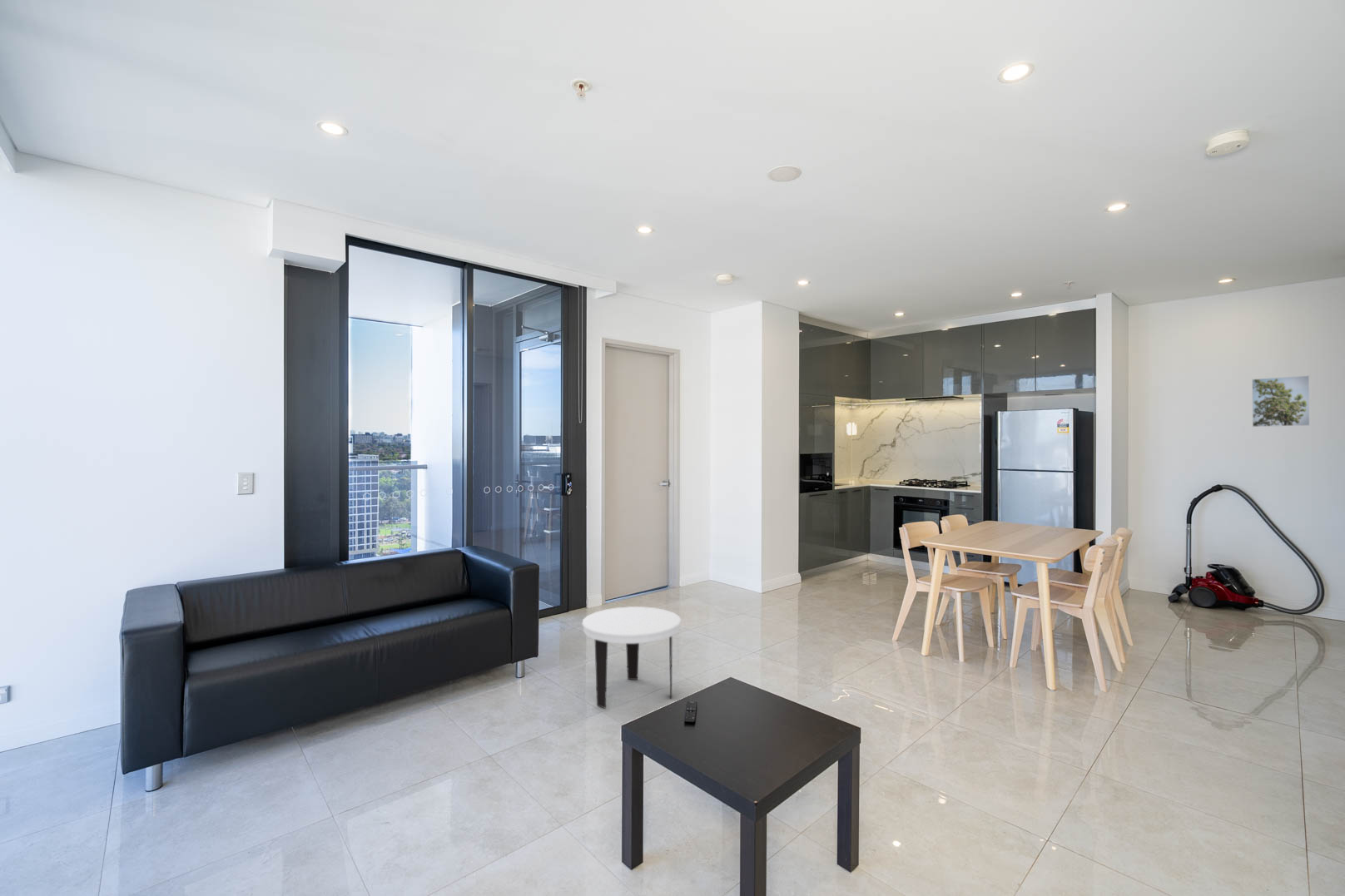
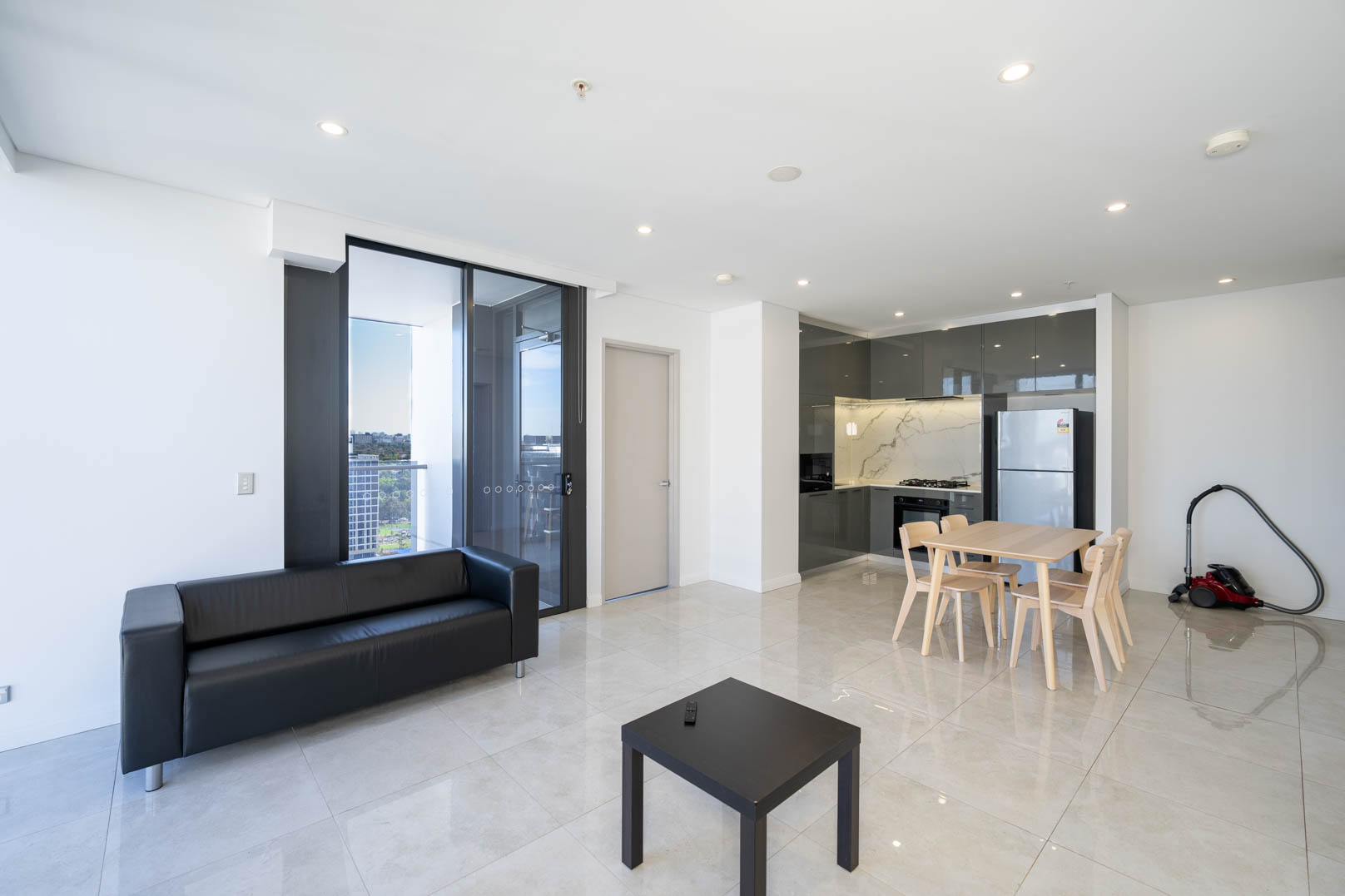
- side table (632, 656)
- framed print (1280, 402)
